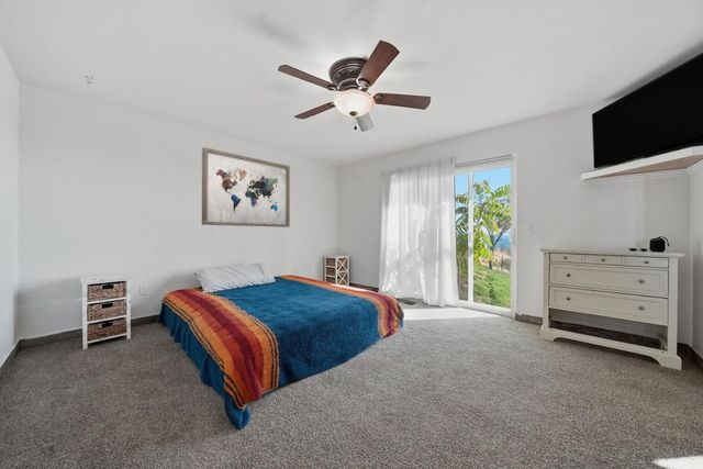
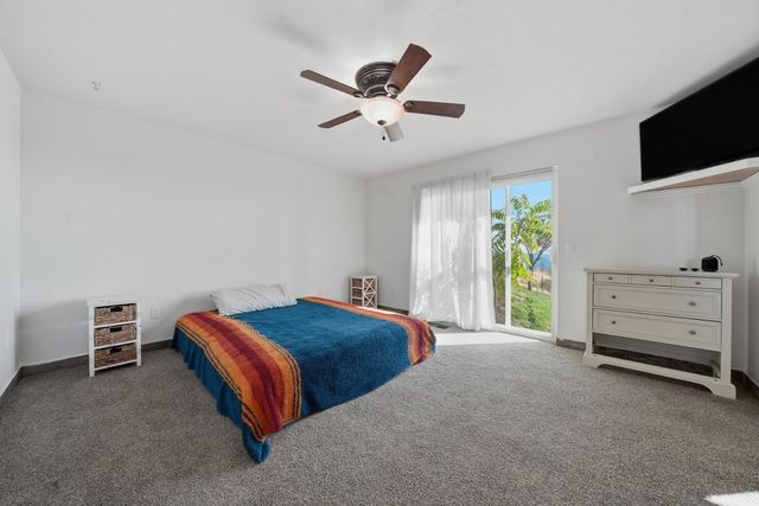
- wall art (250, 191)
